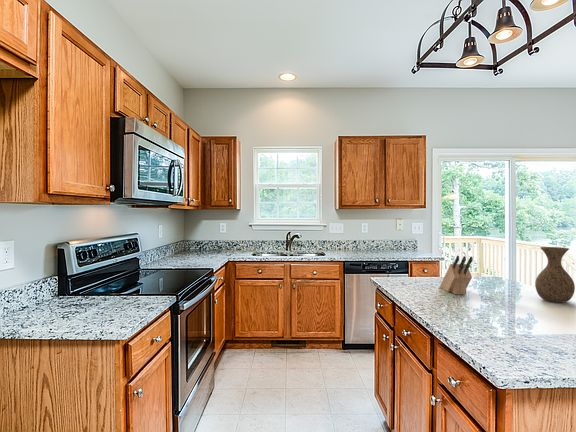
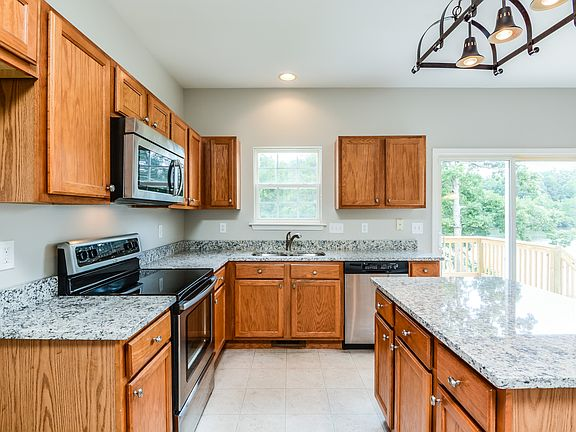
- knife block (456, 272)
- vase (554, 274)
